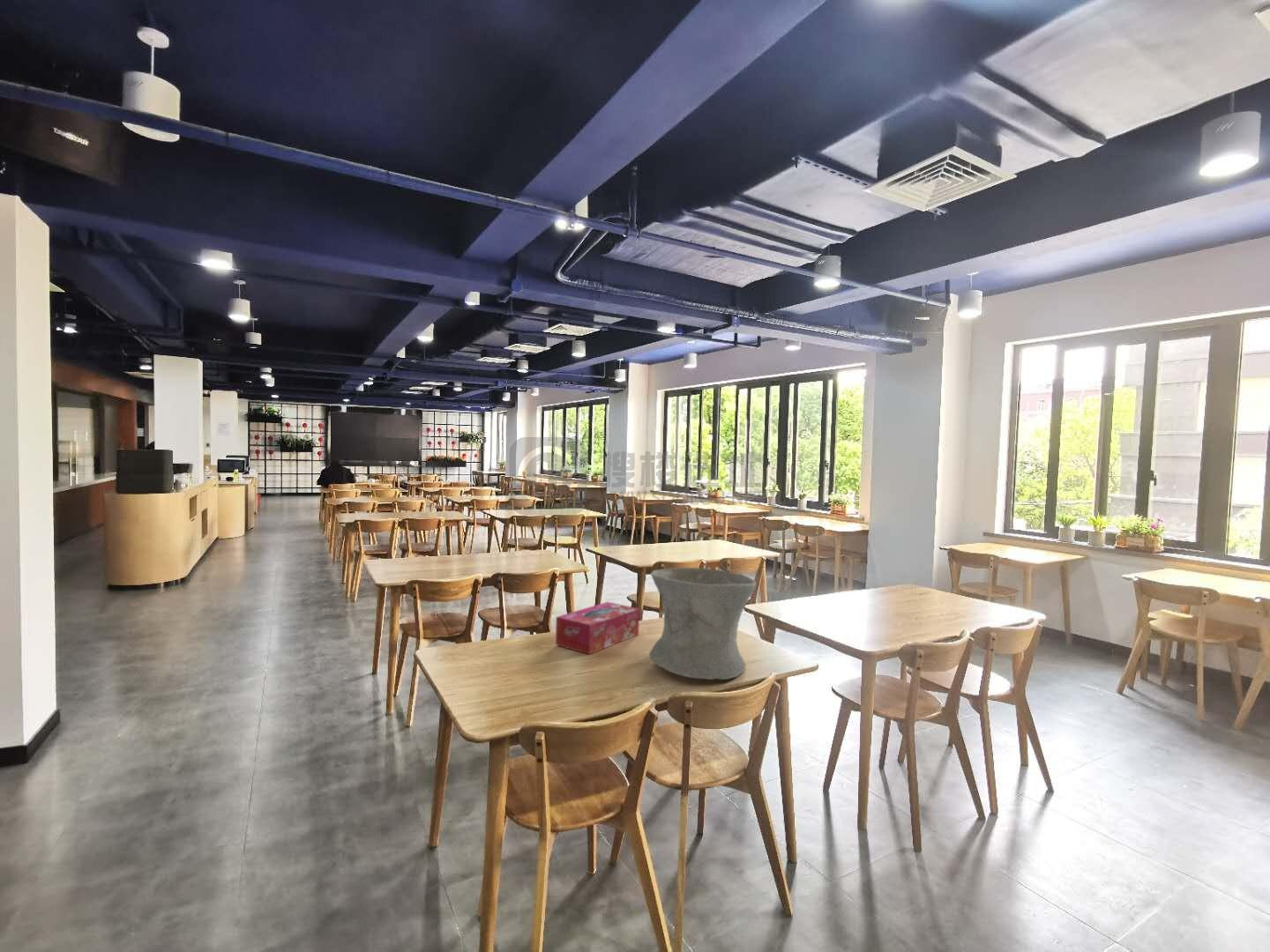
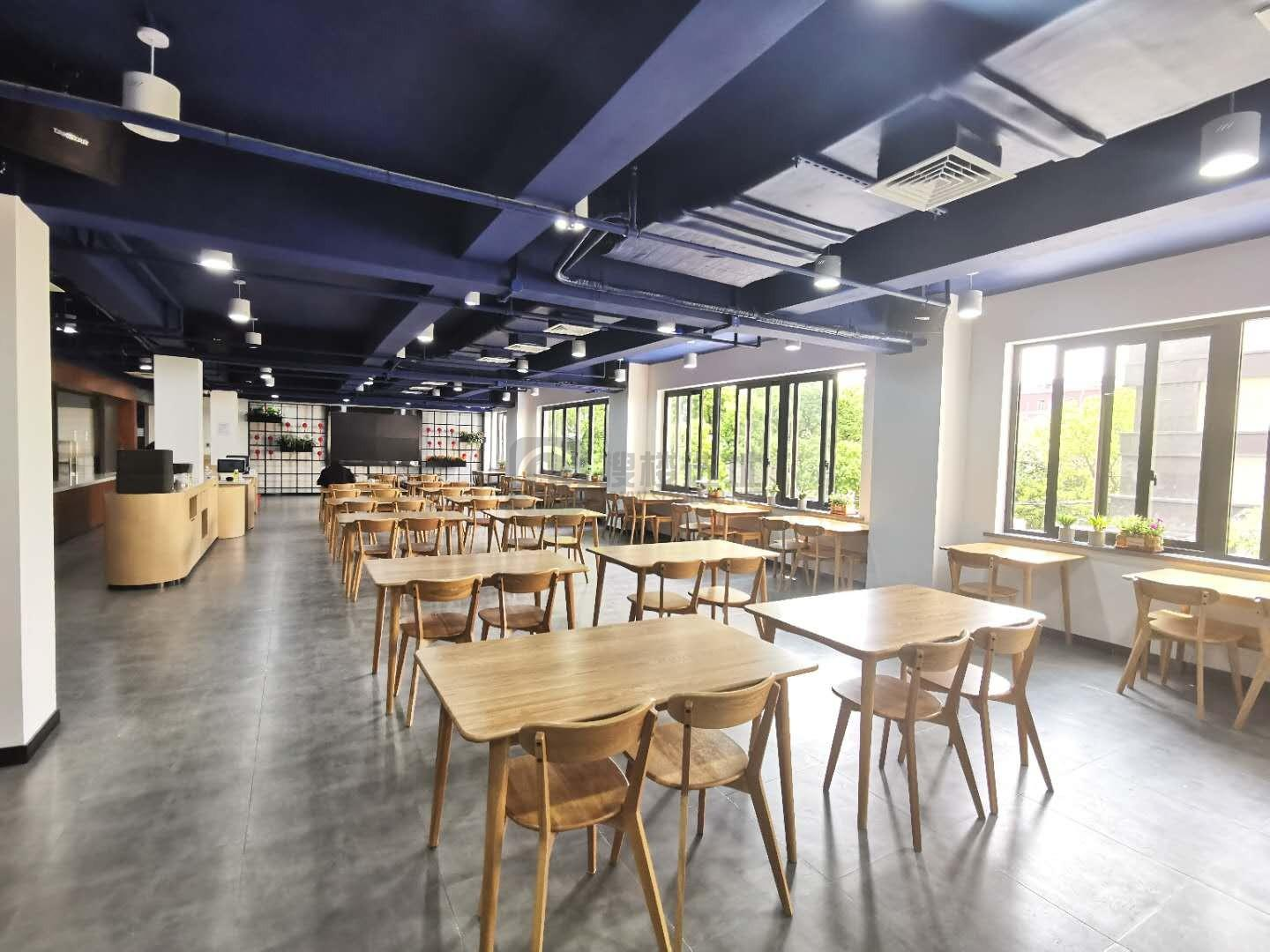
- vase (701, 619)
- tissue box (598, 626)
